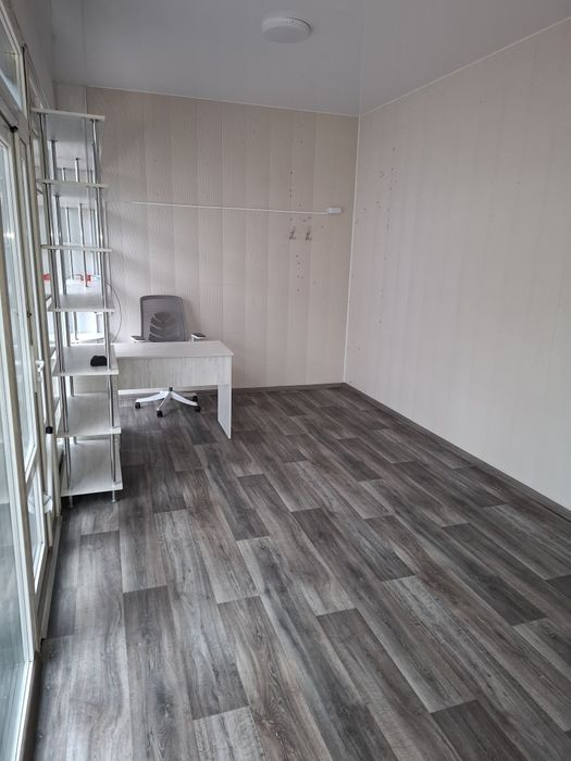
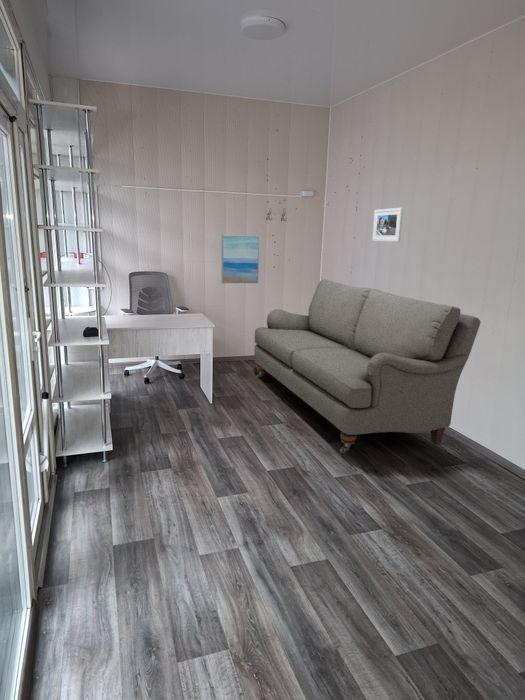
+ sofa (342, 348)
+ wall art (240, 259)
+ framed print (386, 225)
